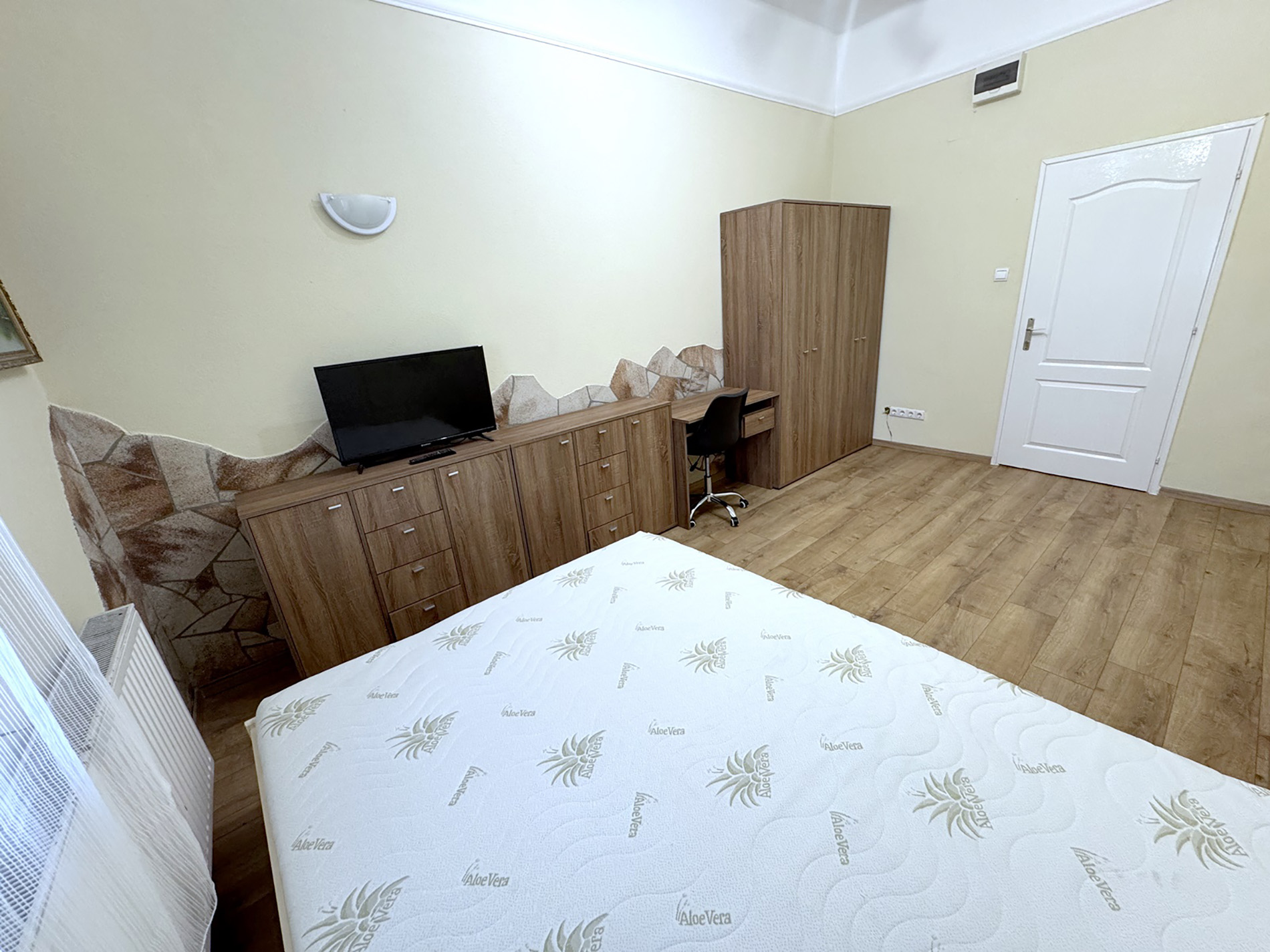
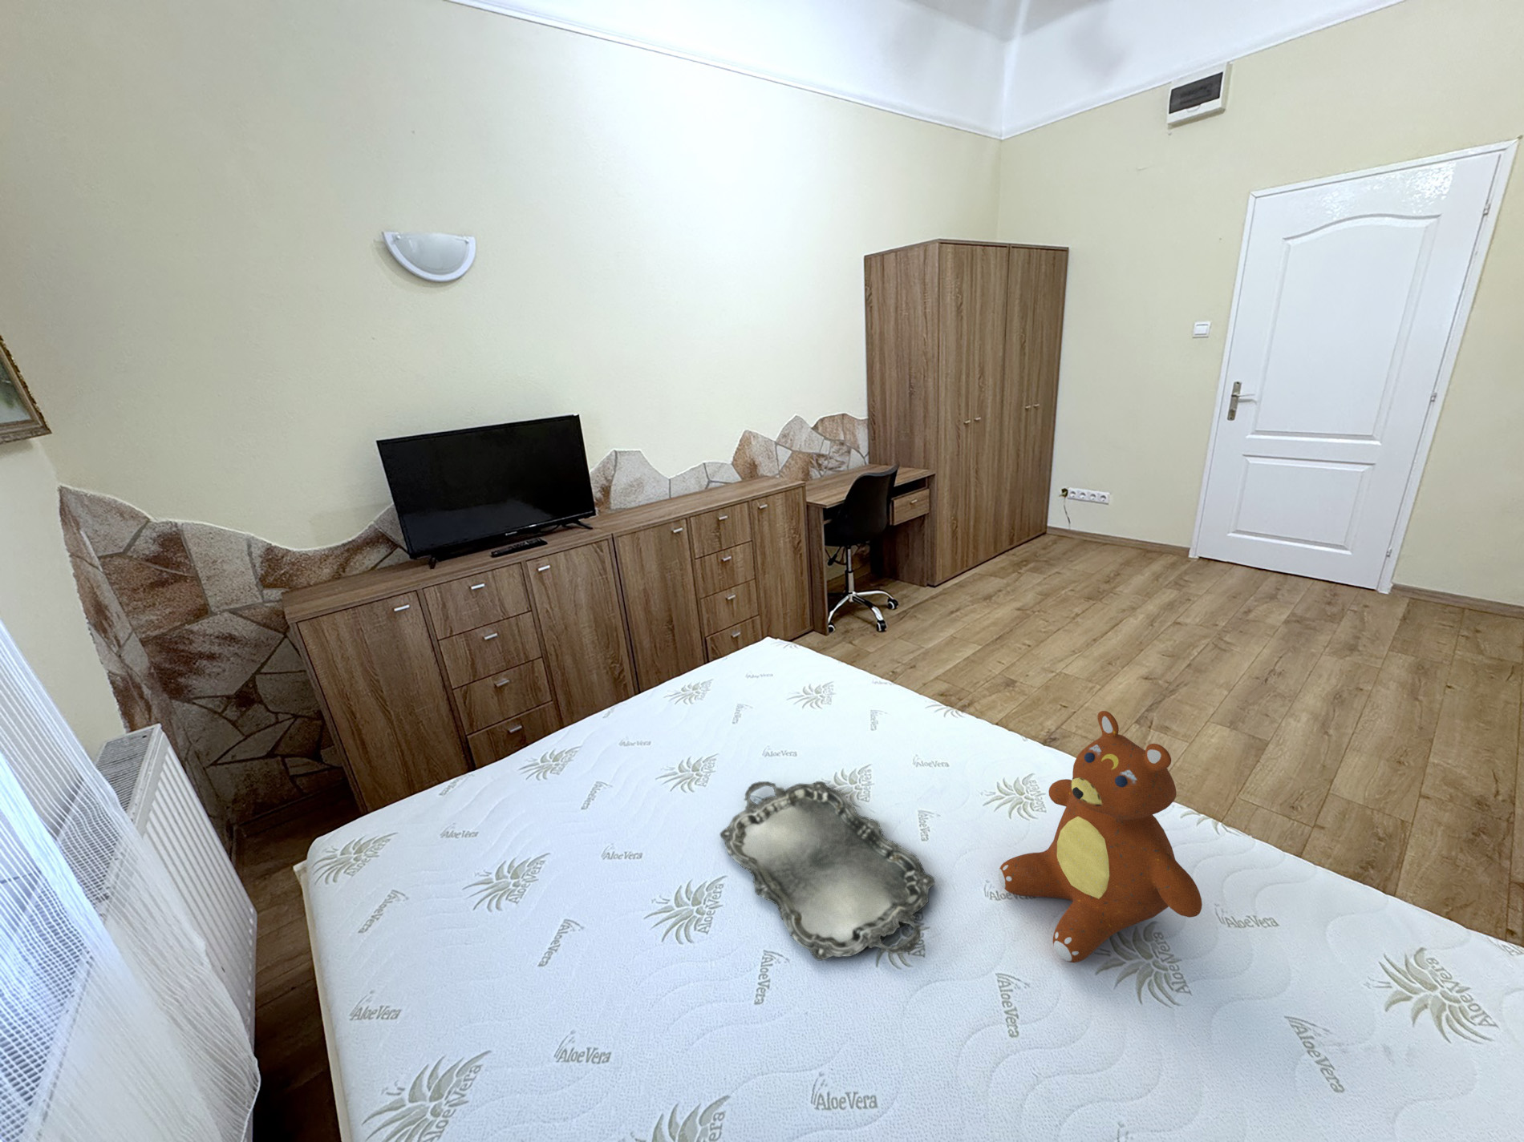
+ serving tray (821, 855)
+ teddy bear (1092, 827)
